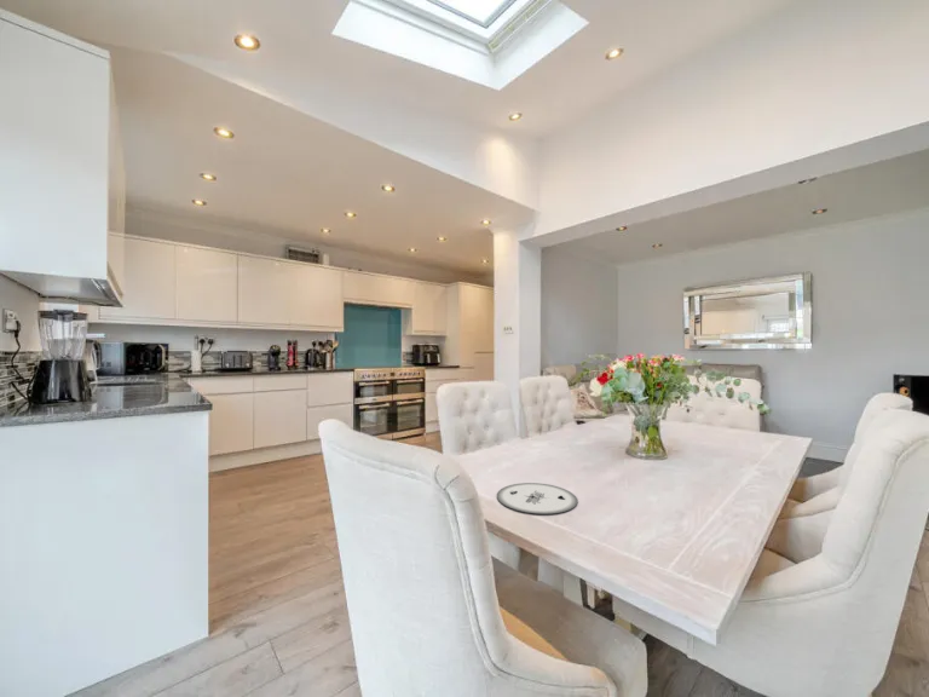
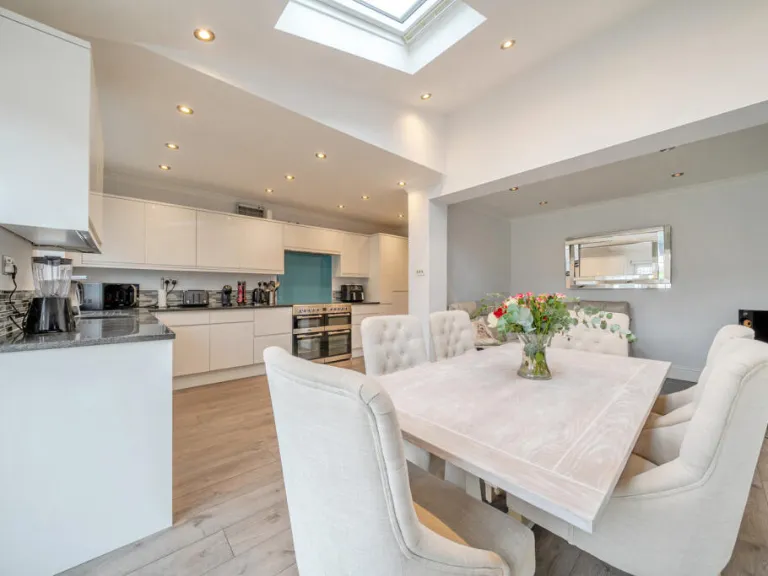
- plate (536, 495)
